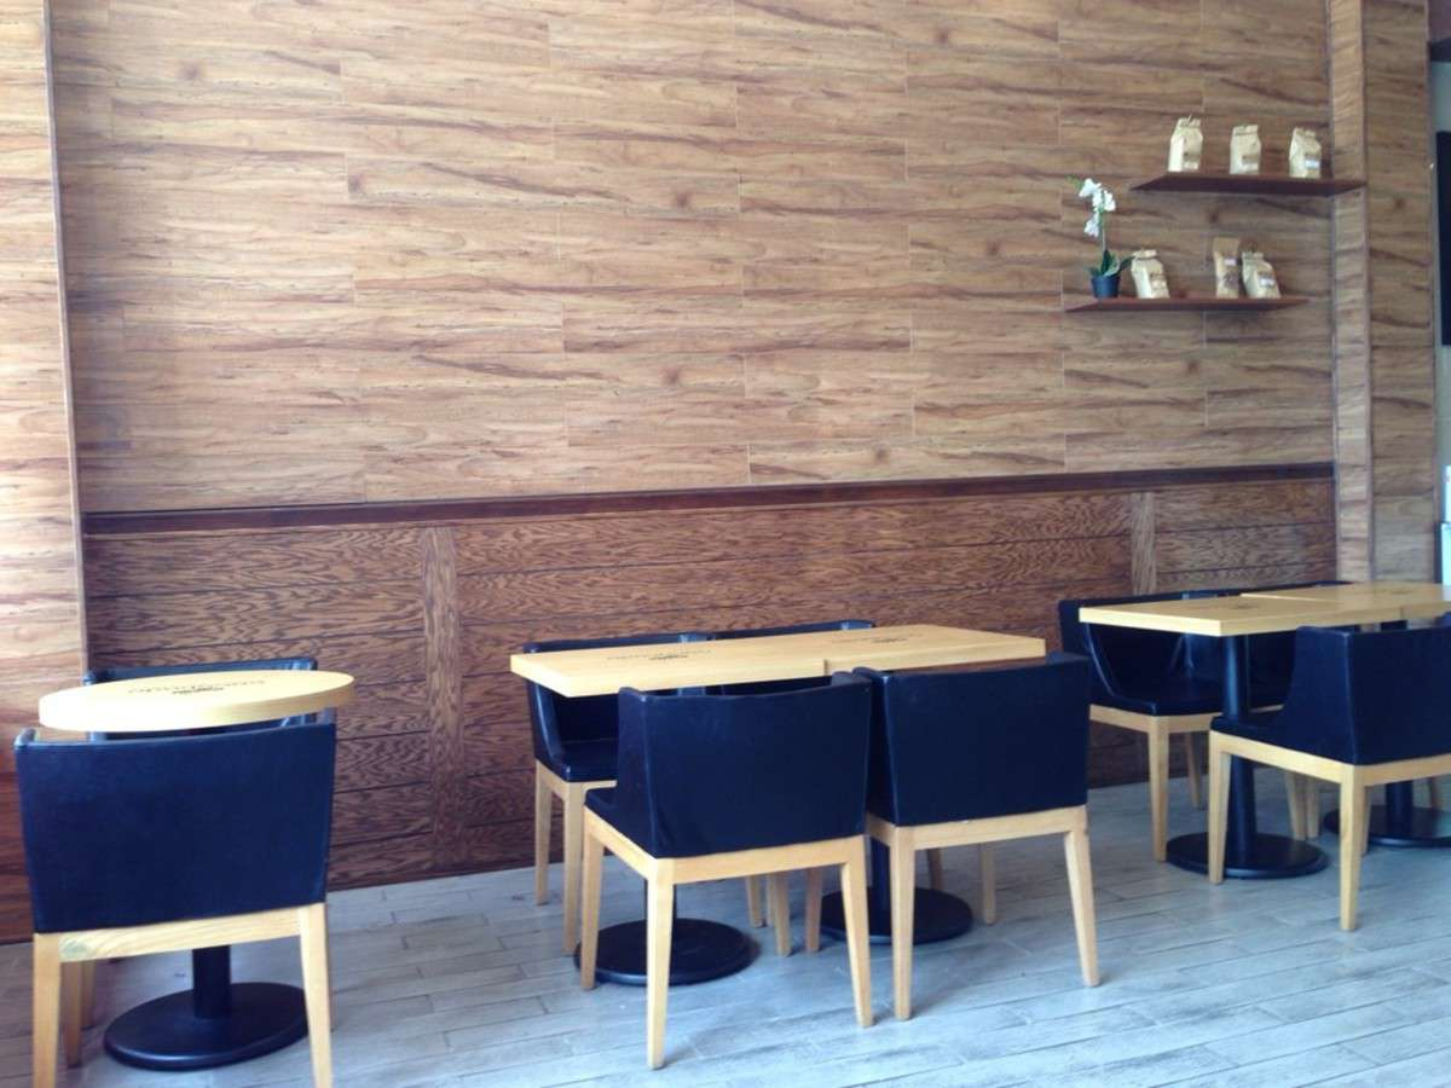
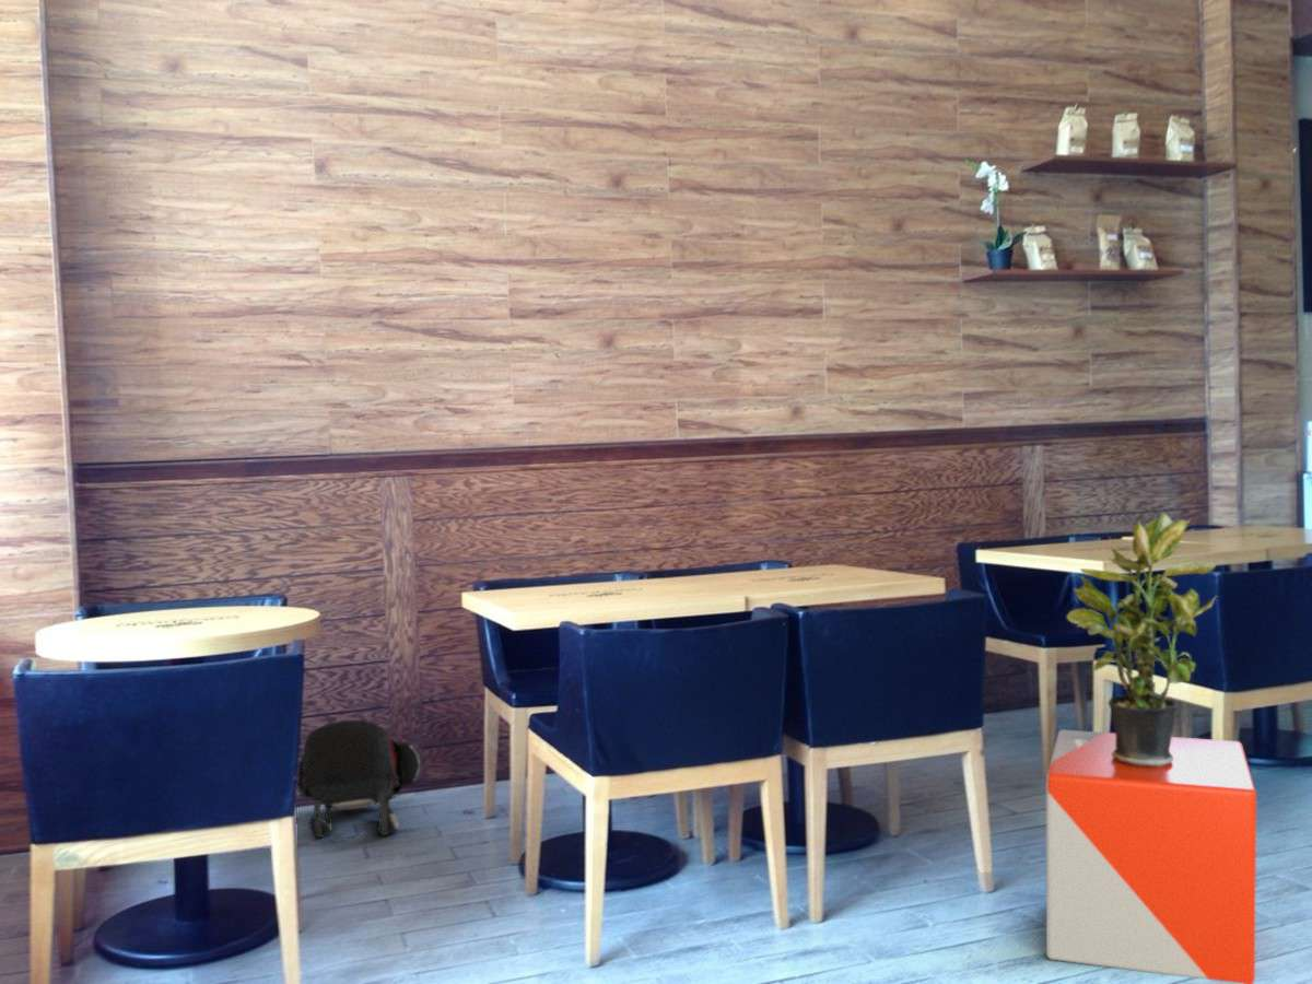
+ stool (1147, 846)
+ backpack (365, 763)
+ potted plant (1141, 635)
